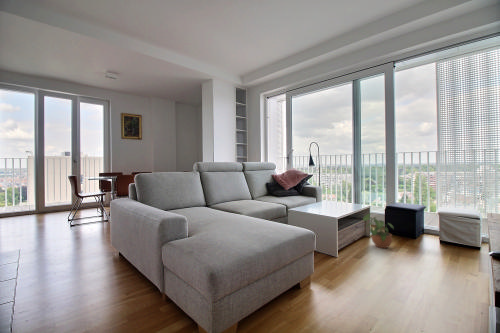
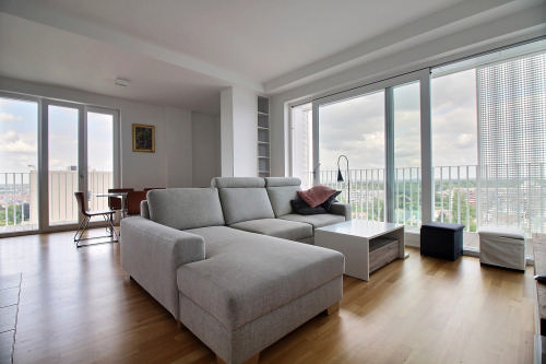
- potted plant (376, 230)
